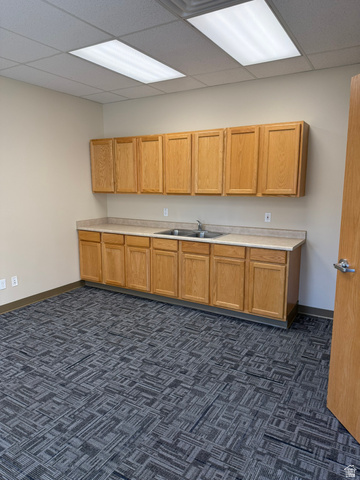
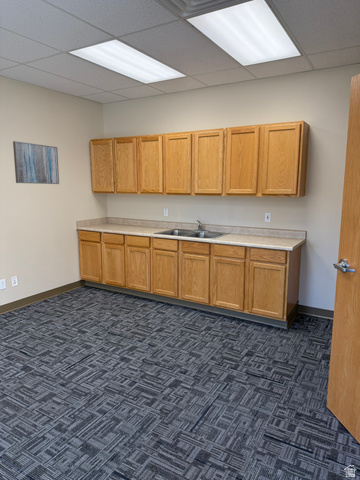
+ wall art (37, 164)
